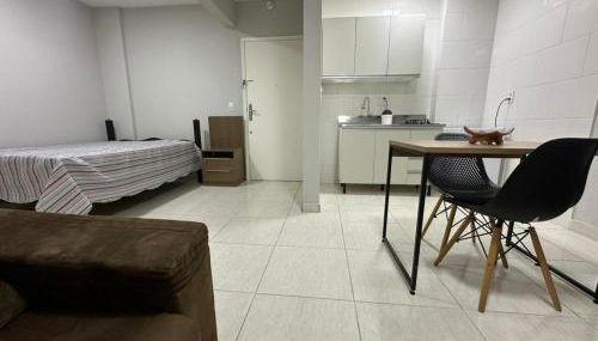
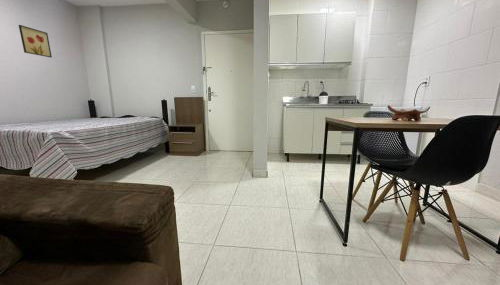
+ wall art (35, 42)
